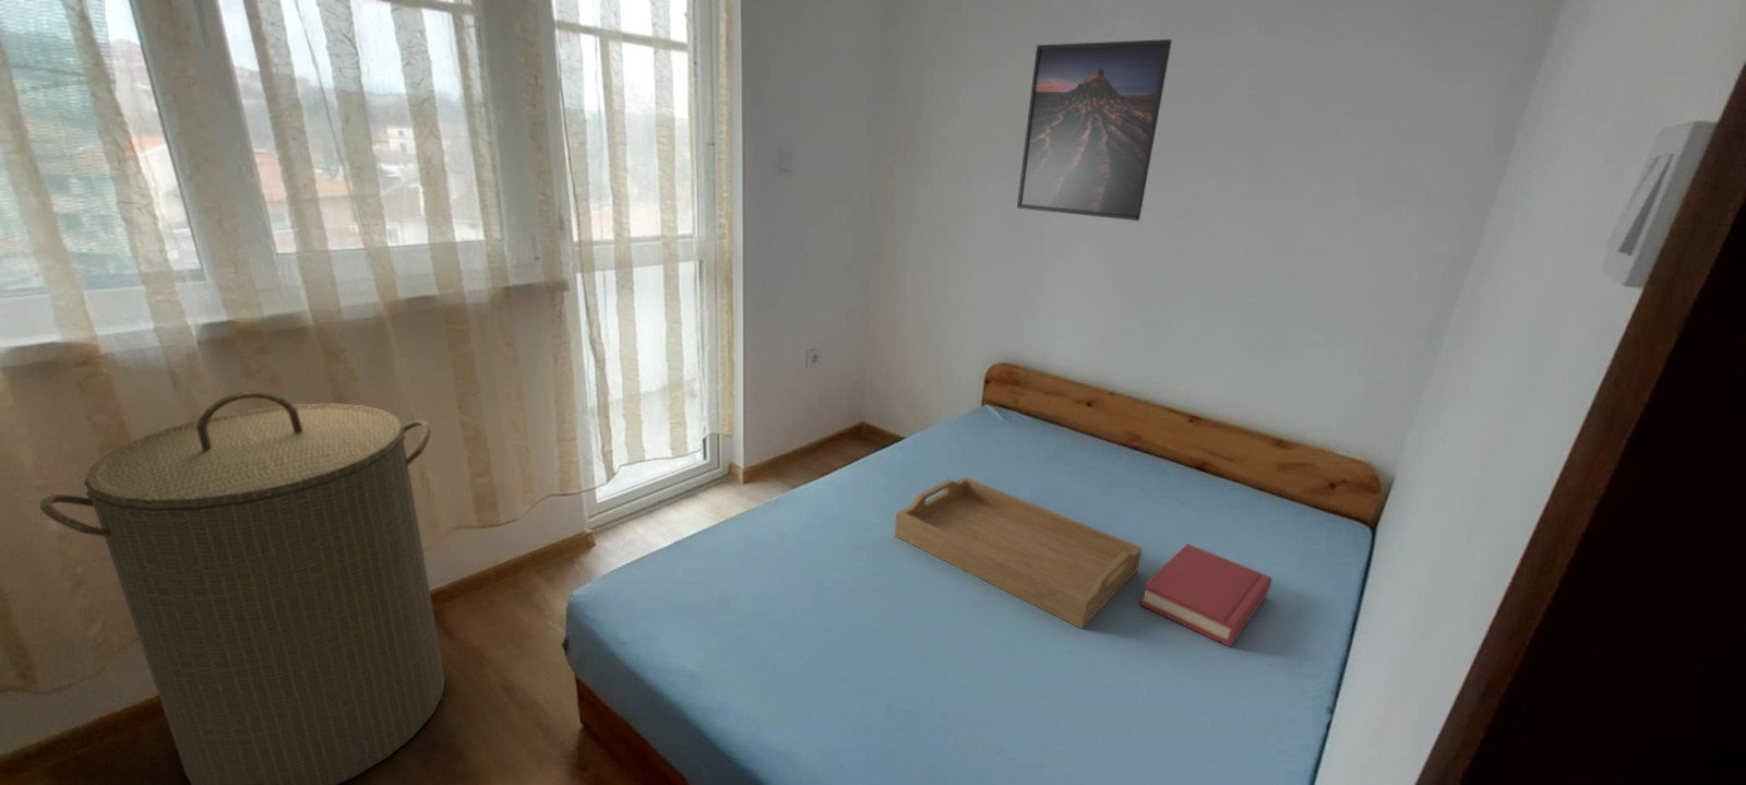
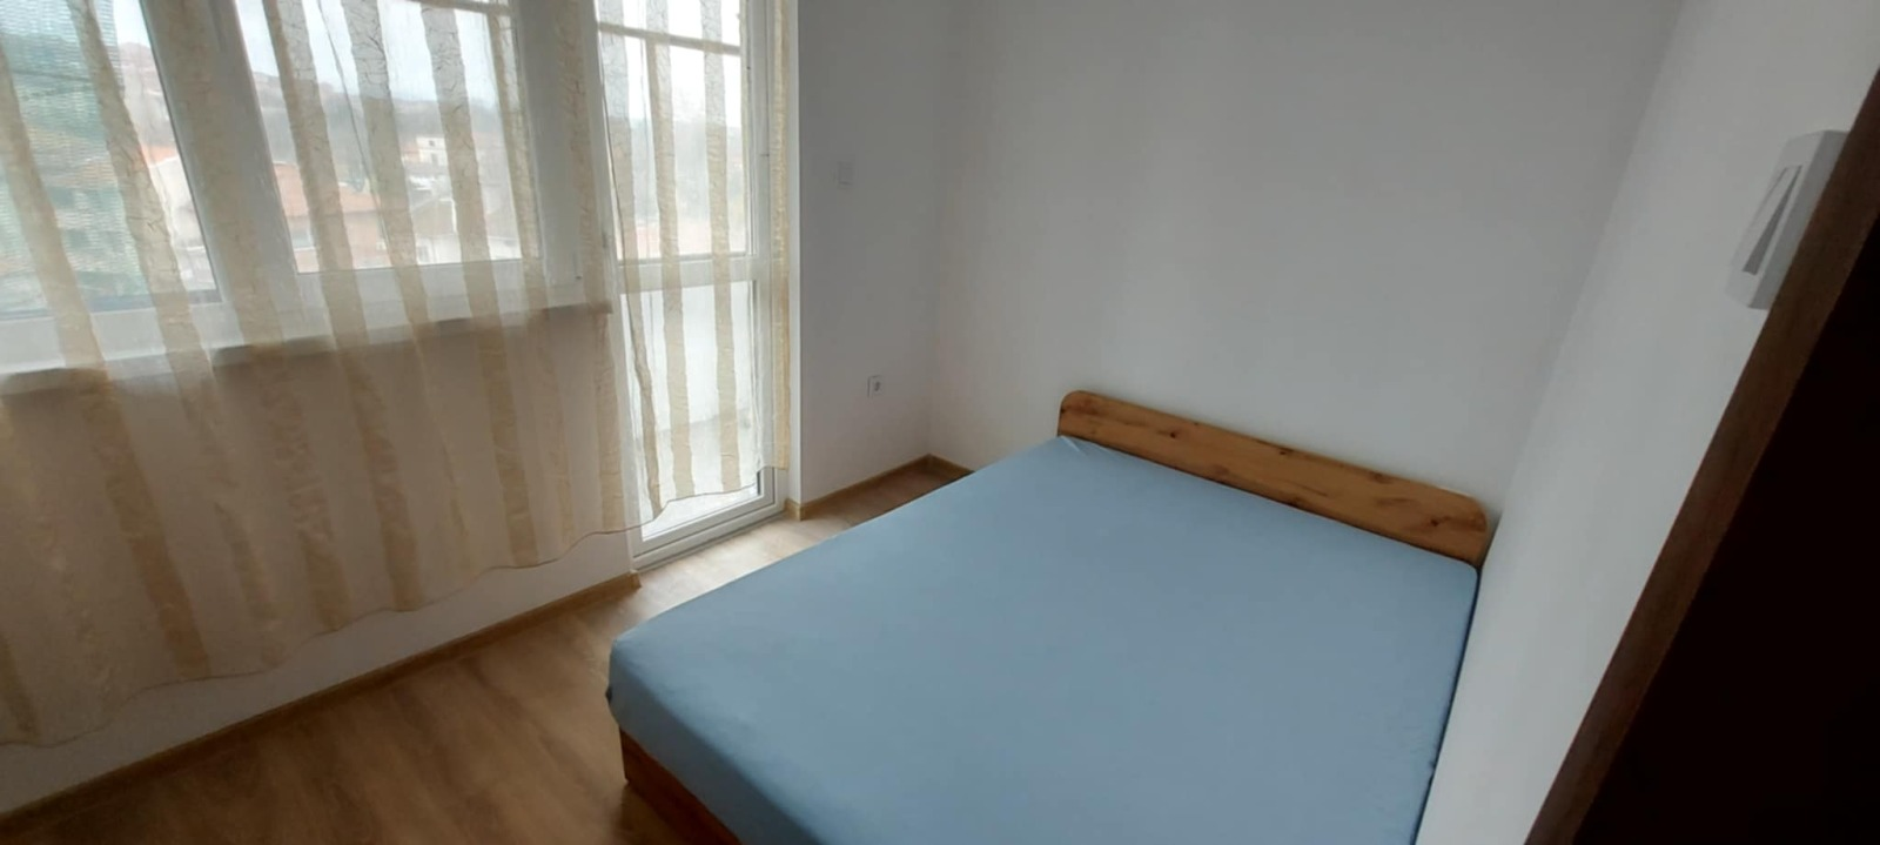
- laundry hamper (291, 569)
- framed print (1087, 131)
- serving tray (1014, 537)
- hardback book (1207, 590)
